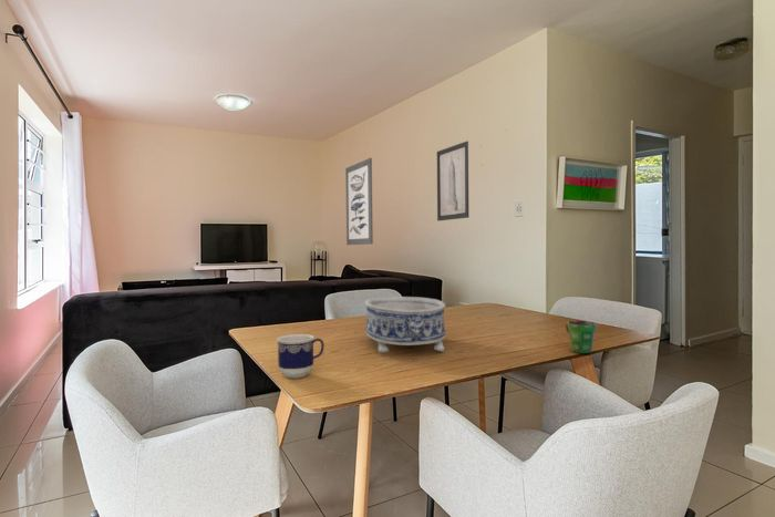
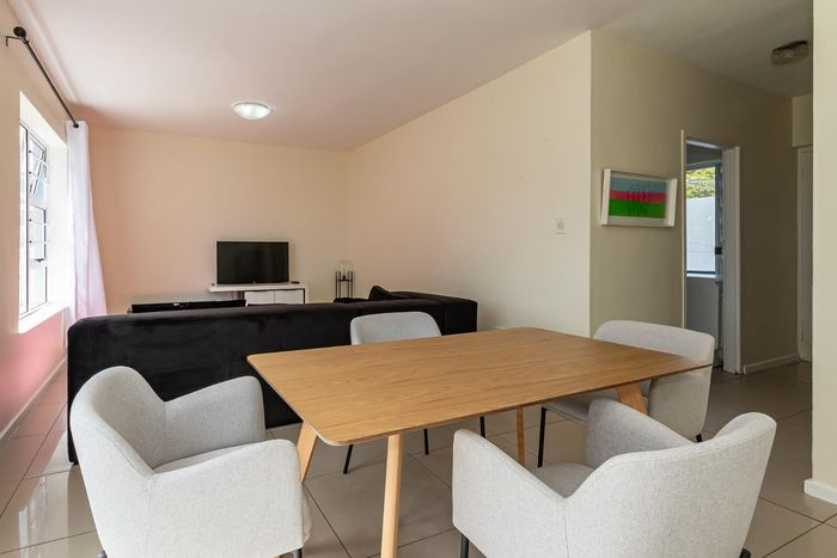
- wall art (358, 204)
- wall art (452, 183)
- cup (578, 335)
- decorative bowl (404, 322)
- cup (301, 355)
